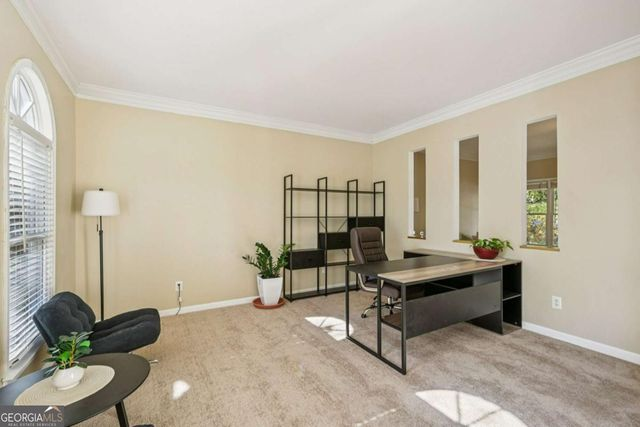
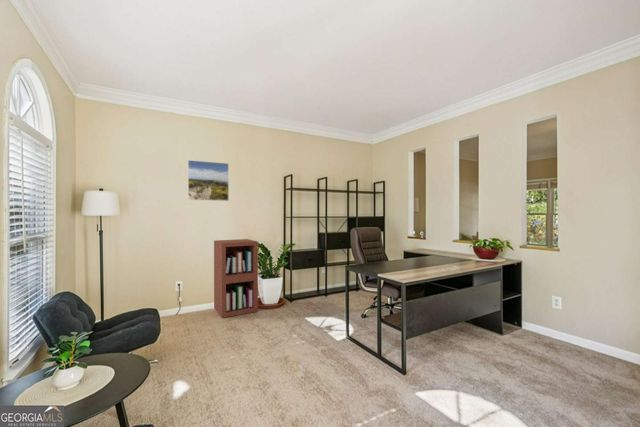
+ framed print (208, 181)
+ bookshelf (235, 275)
